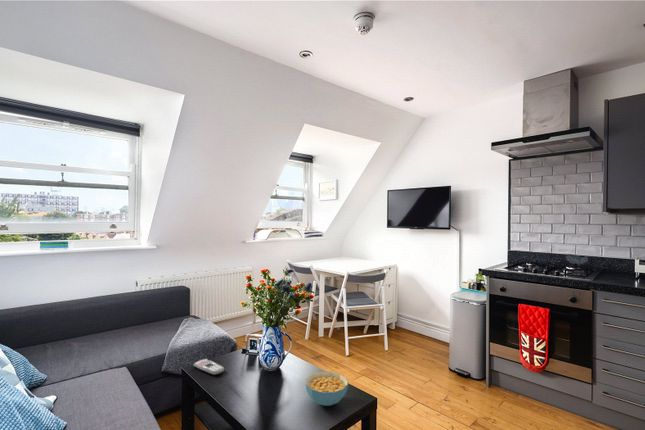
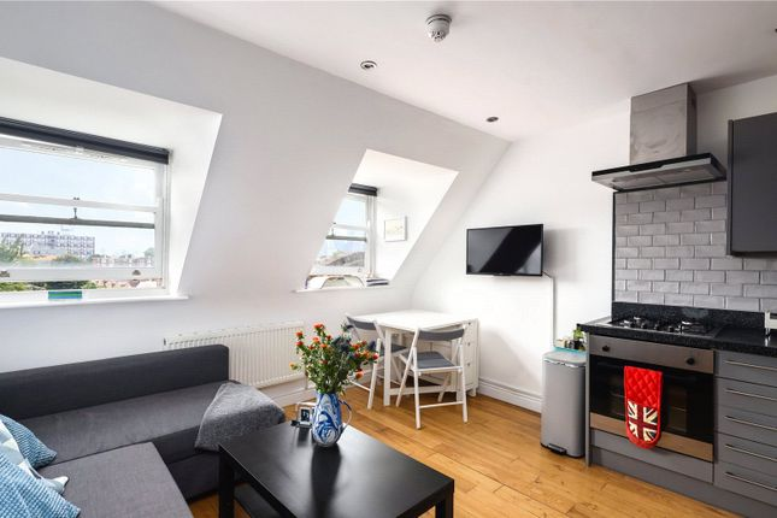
- remote control (209, 367)
- cereal bowl (326, 391)
